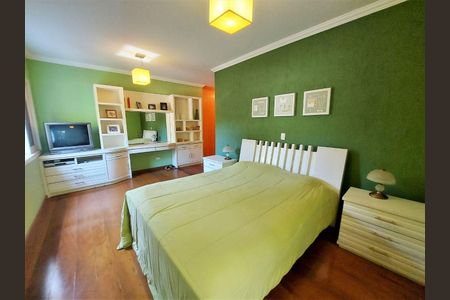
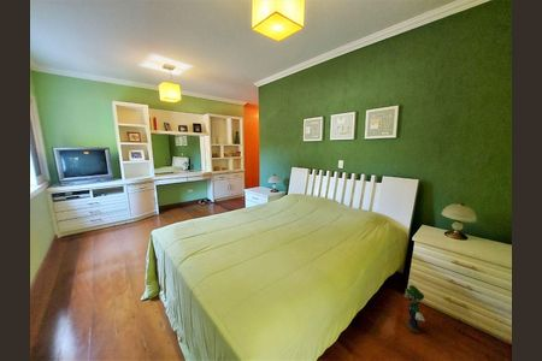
+ plush toy (413, 307)
